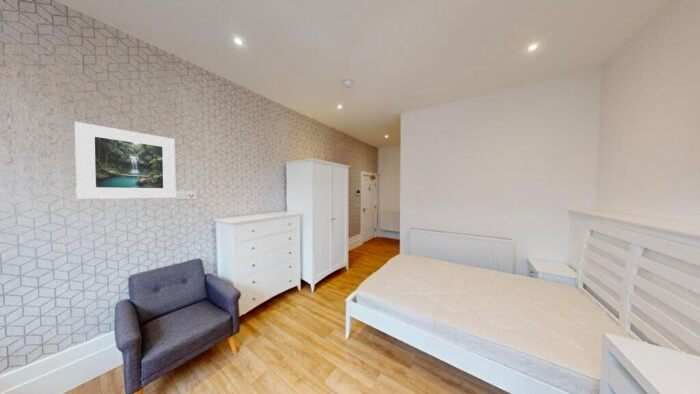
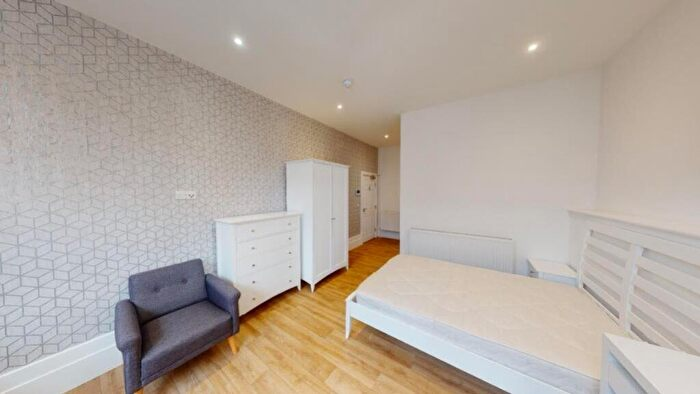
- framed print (132, 165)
